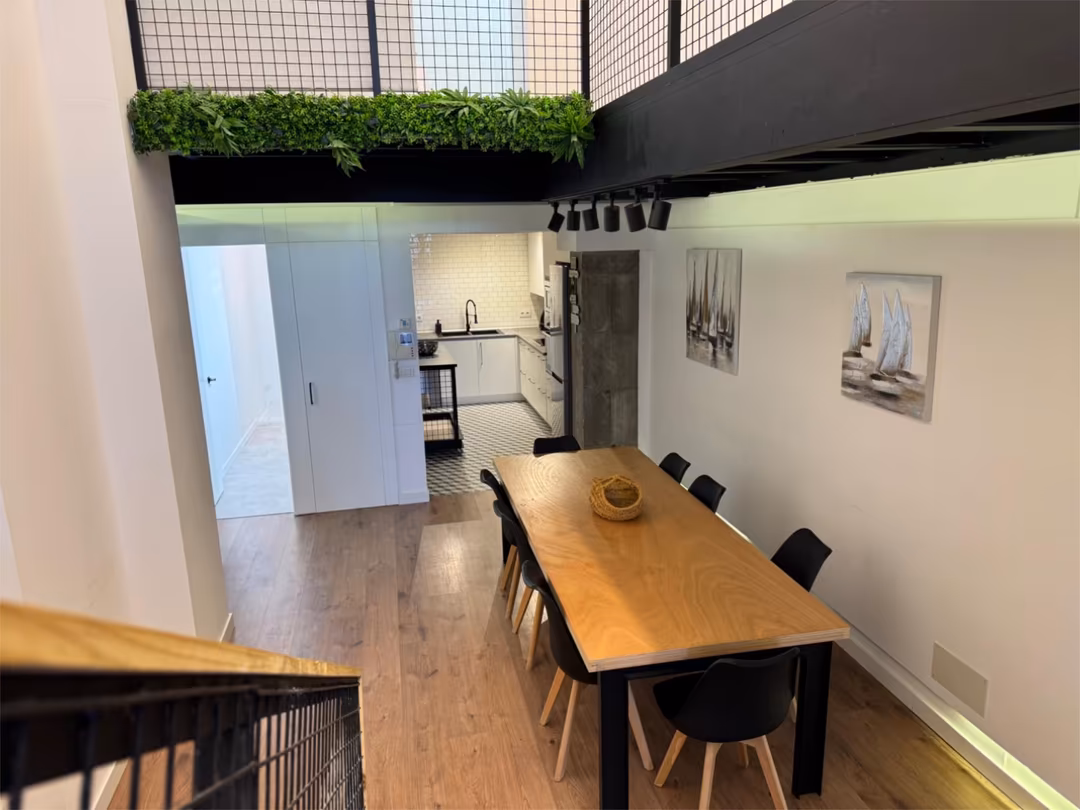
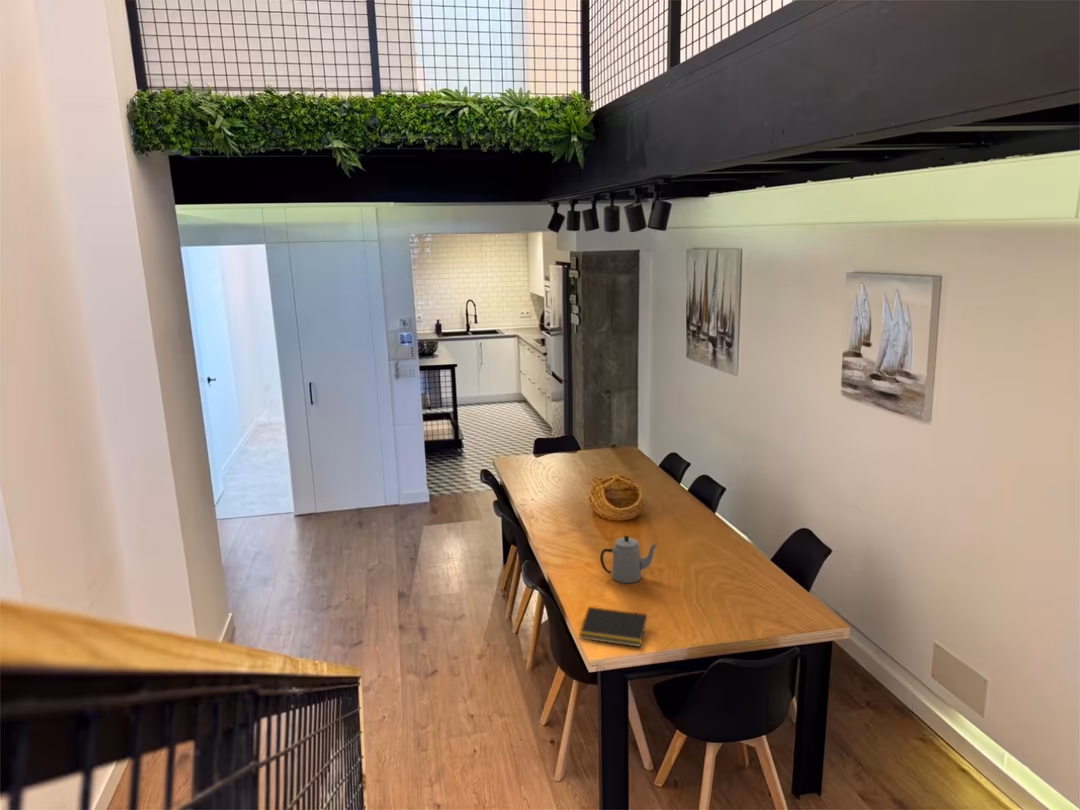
+ notepad (613, 626)
+ teapot (628, 556)
